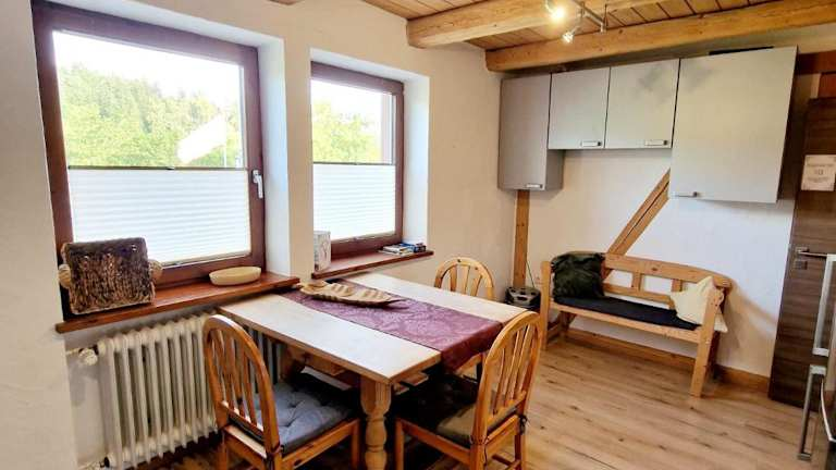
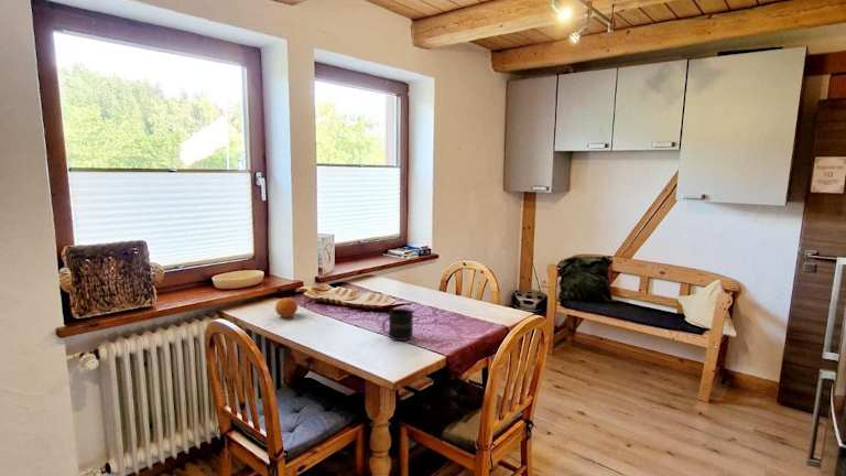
+ mug (397, 324)
+ fruit (286, 306)
